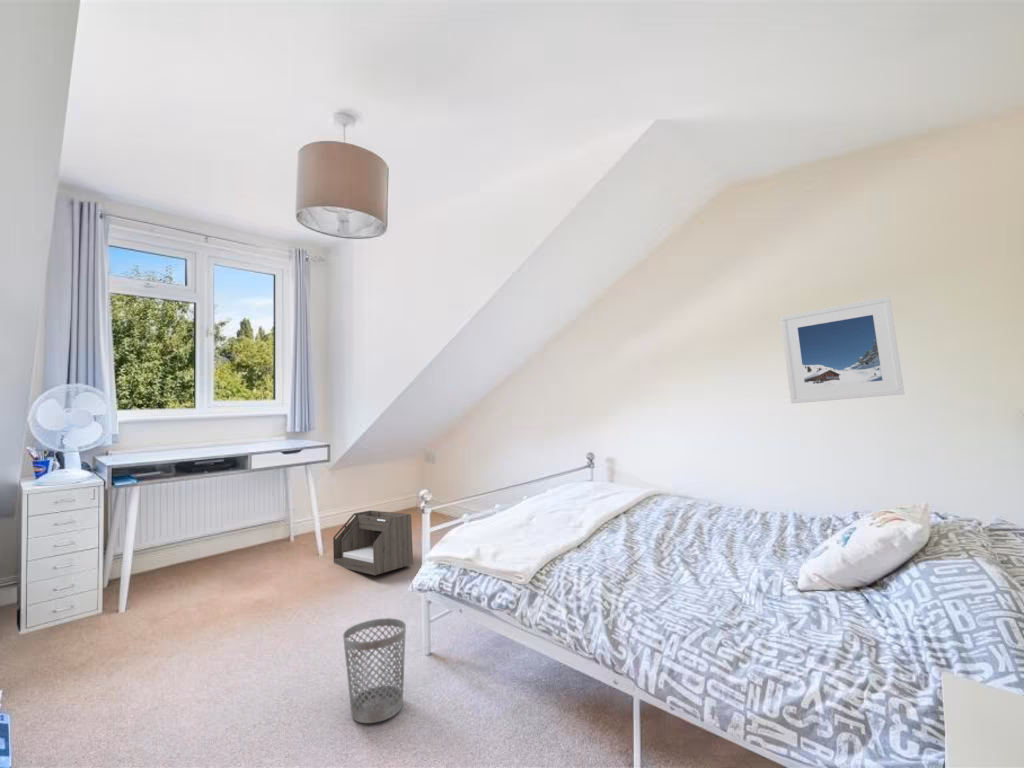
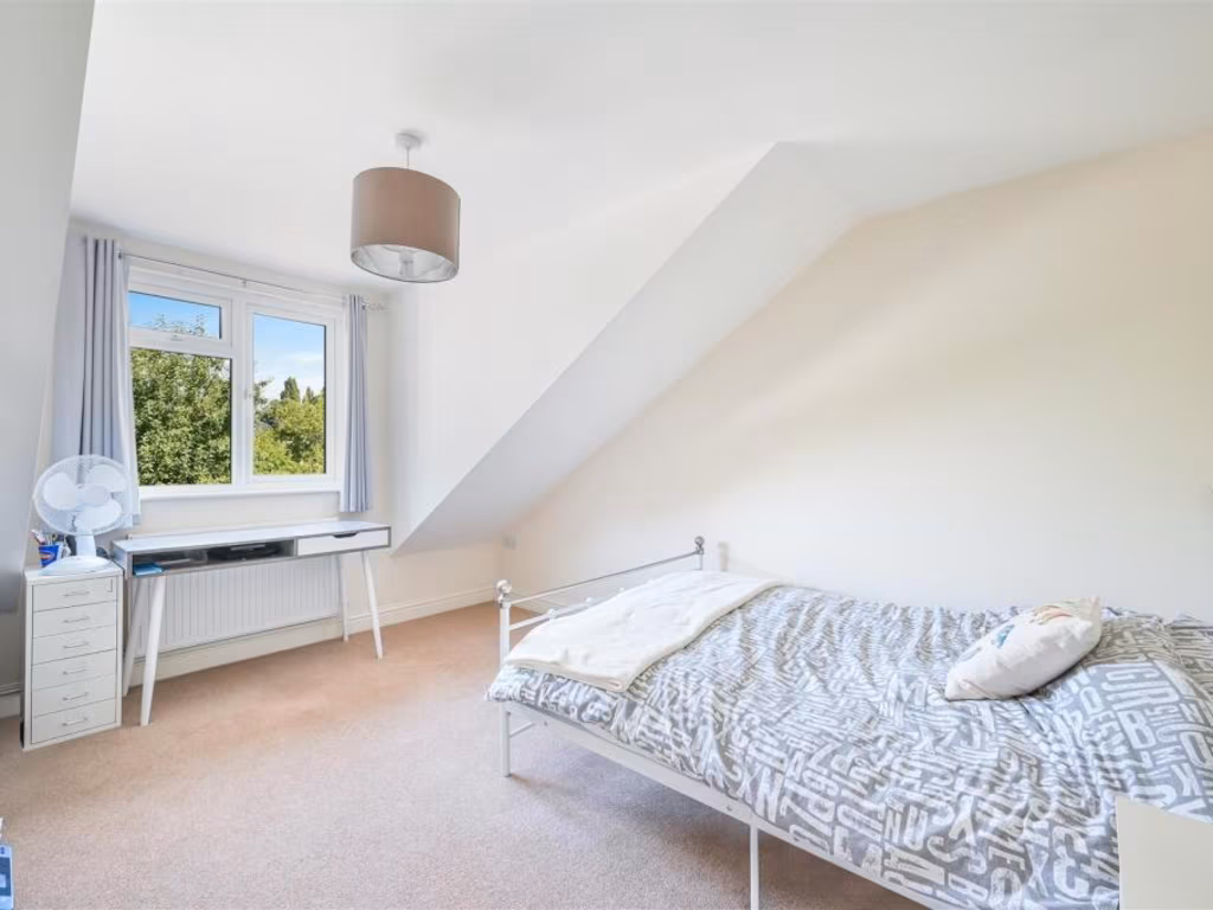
- wastebasket (377, 669)
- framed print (838, 352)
- bed (372, 540)
